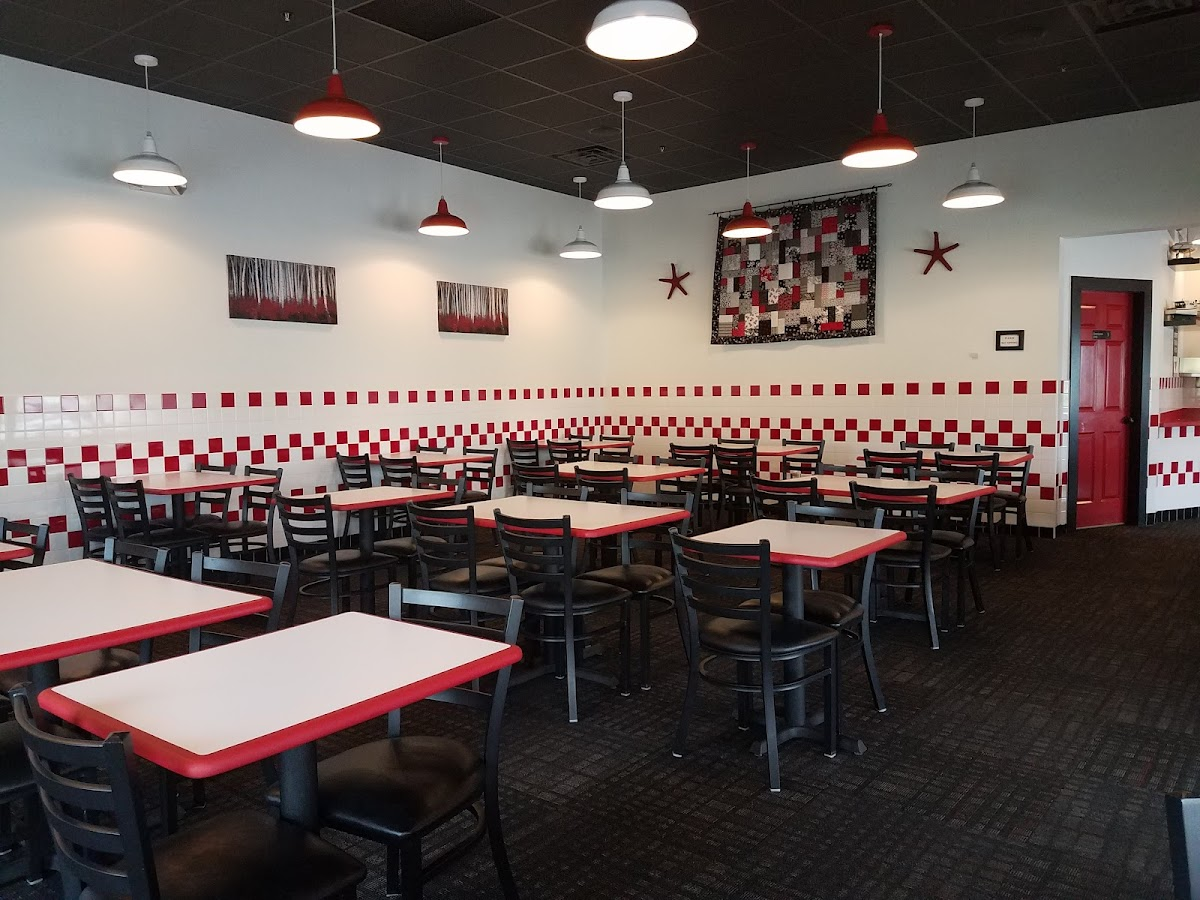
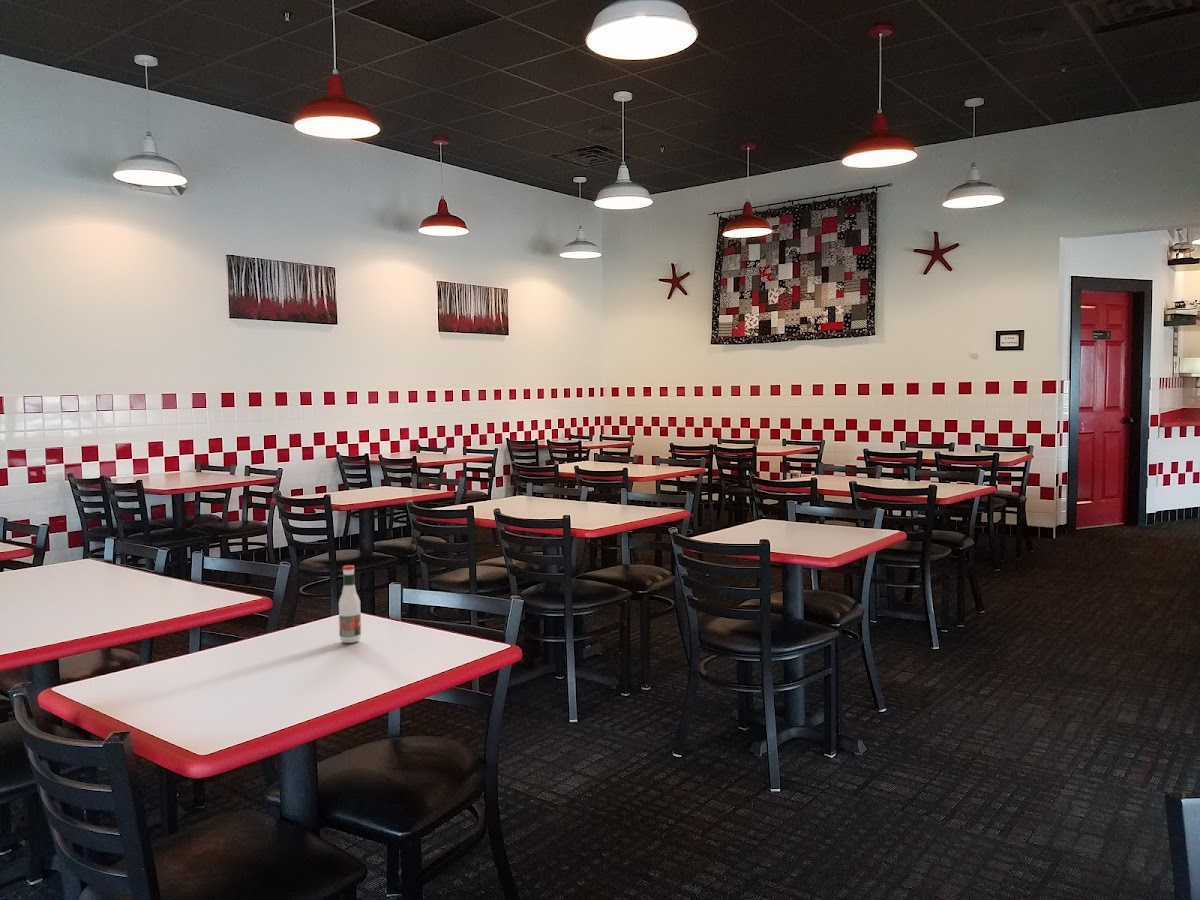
+ tabasco sauce (349, 603)
